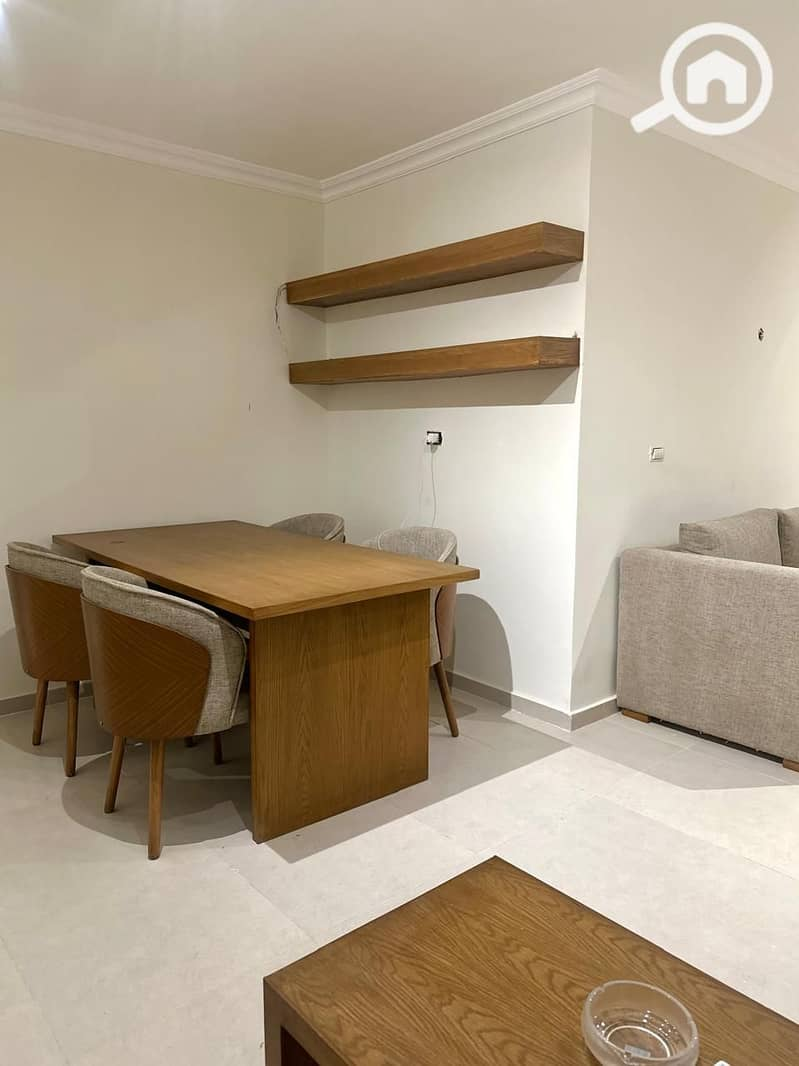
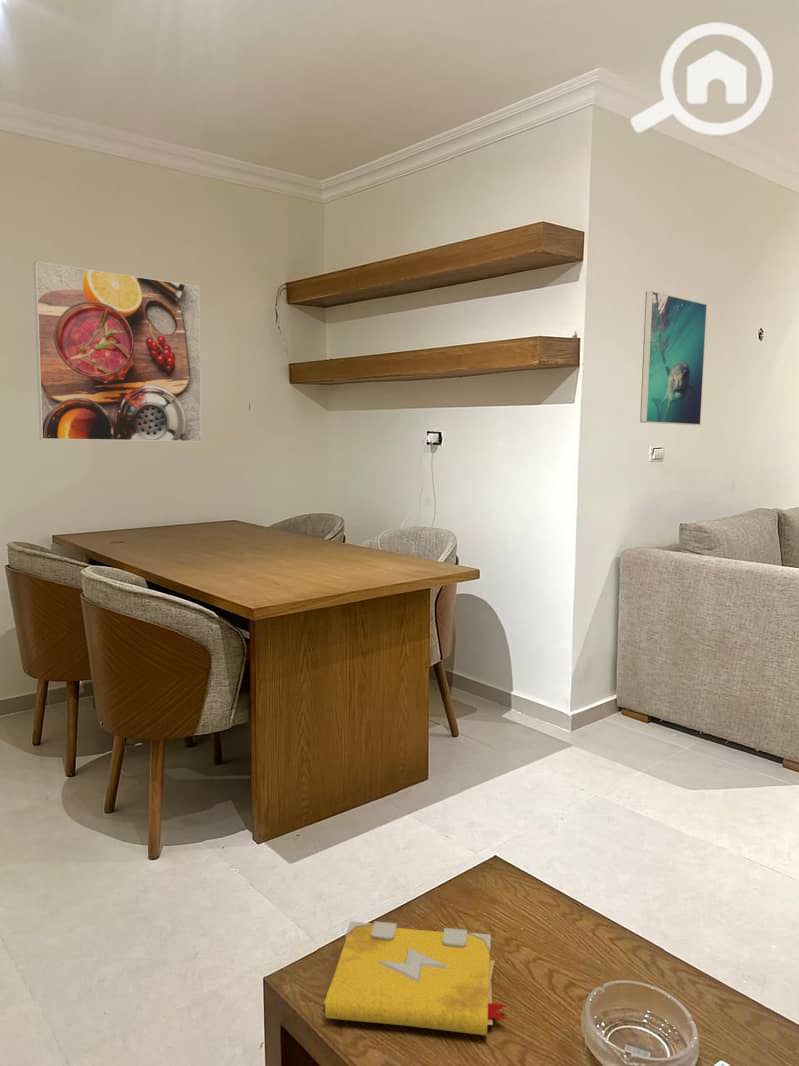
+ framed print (123, 358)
+ spell book (419, 975)
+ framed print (674, 361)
